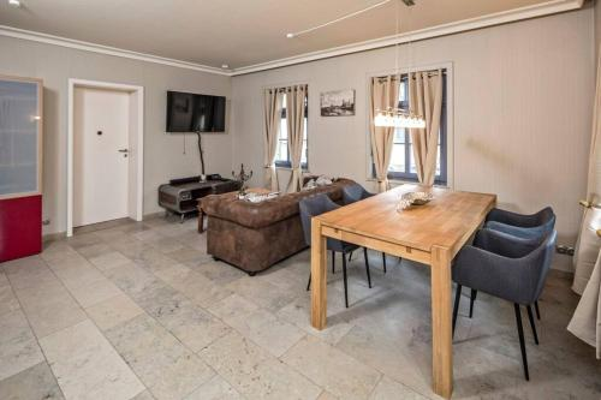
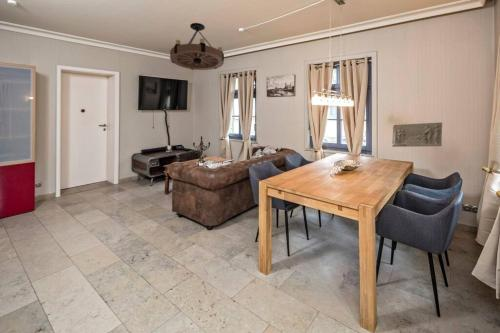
+ chandelier (197, 44)
+ relief sculpture (415, 135)
